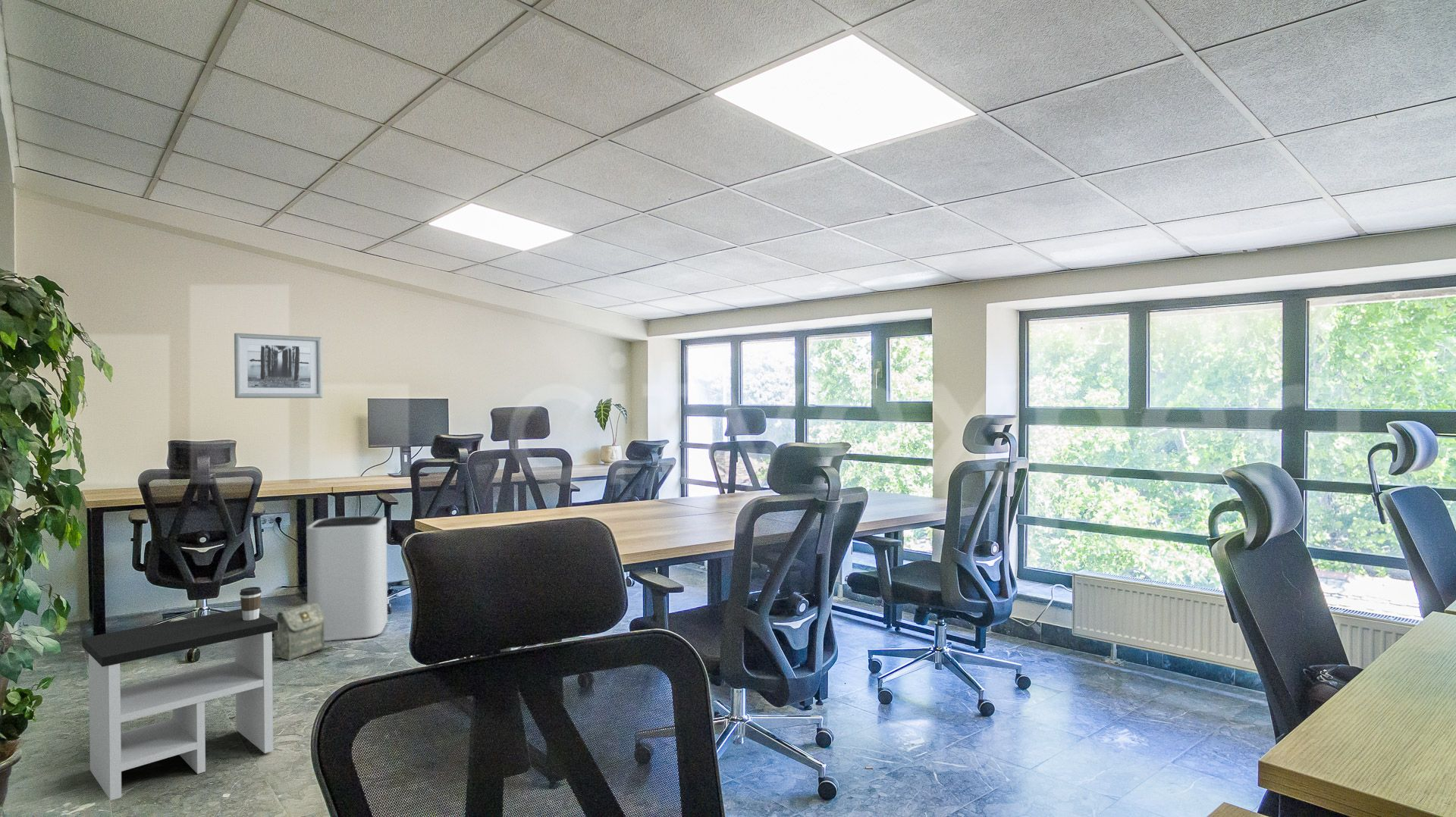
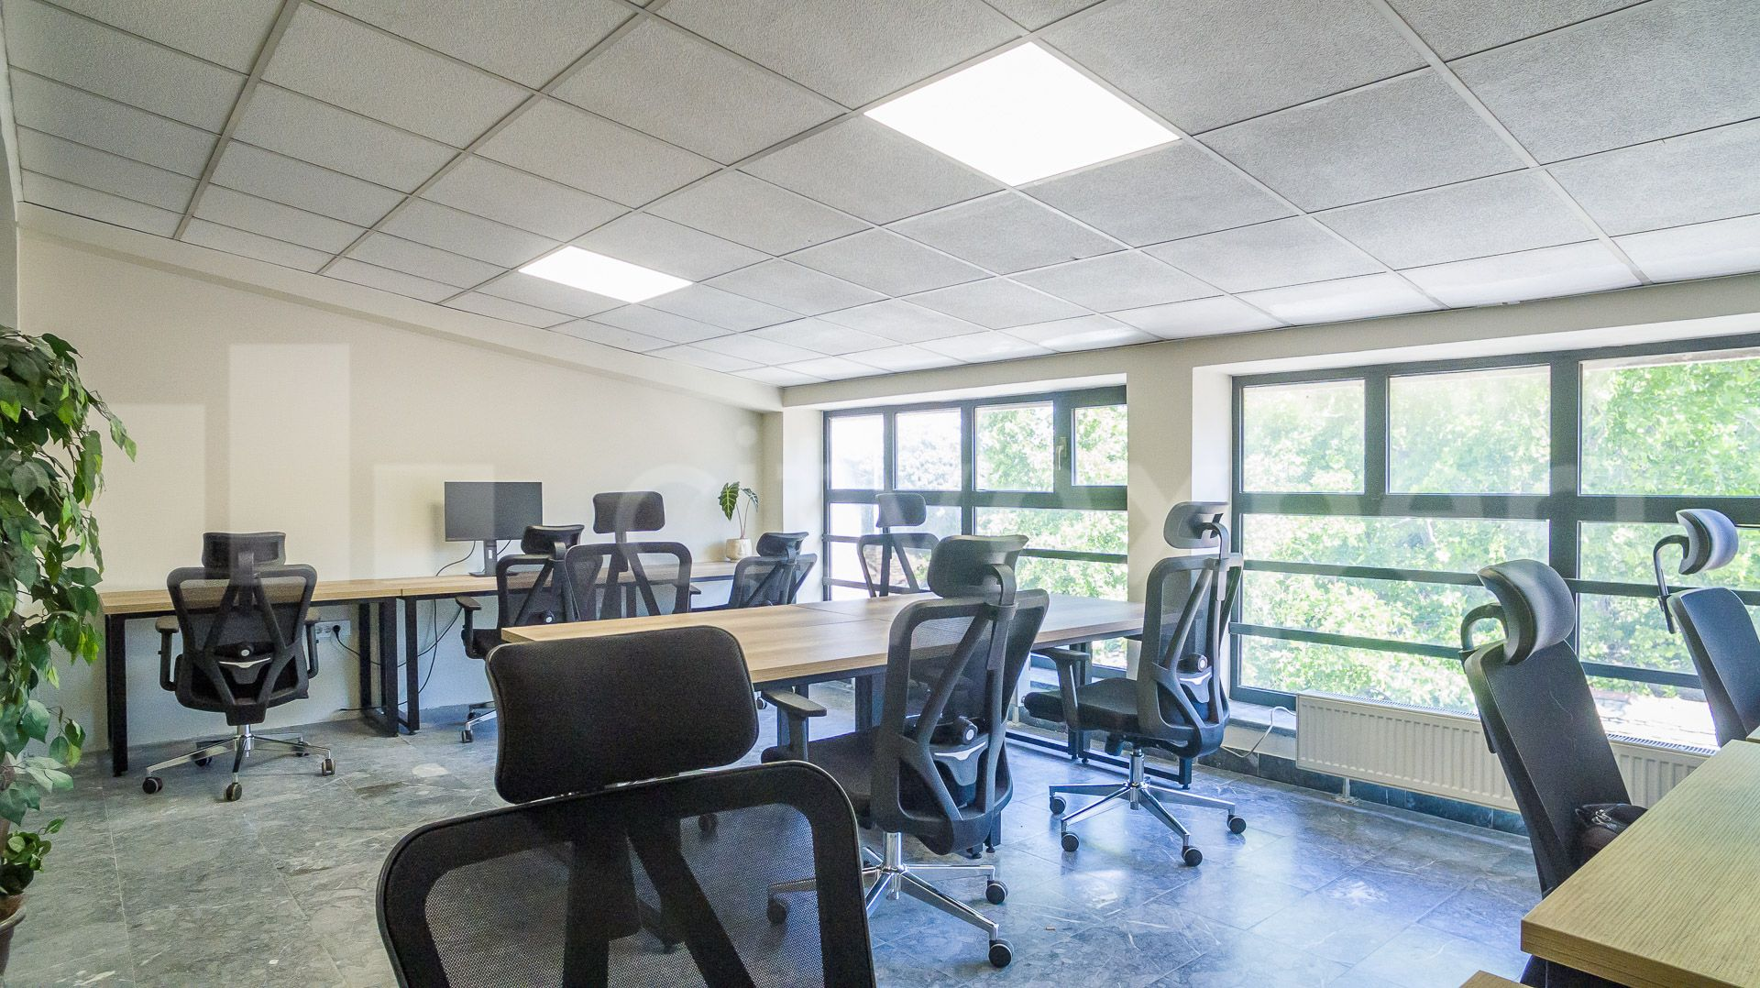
- trash can (348, 575)
- wall art (280, 366)
- side table (184, 695)
- coffee cup (250, 603)
- bag (300, 629)
